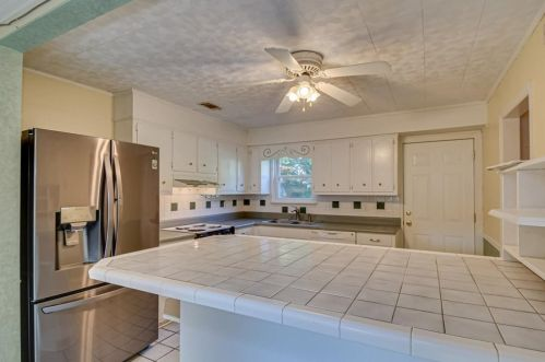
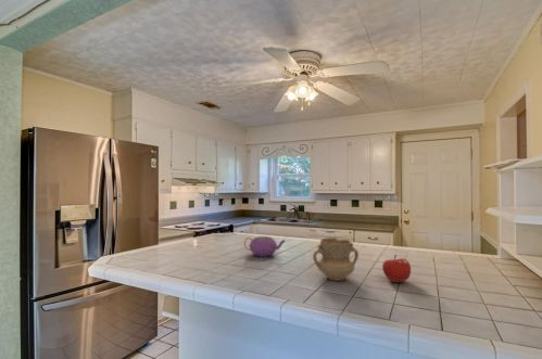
+ mug (336, 258)
+ teapot (264, 246)
+ fruit (396, 268)
